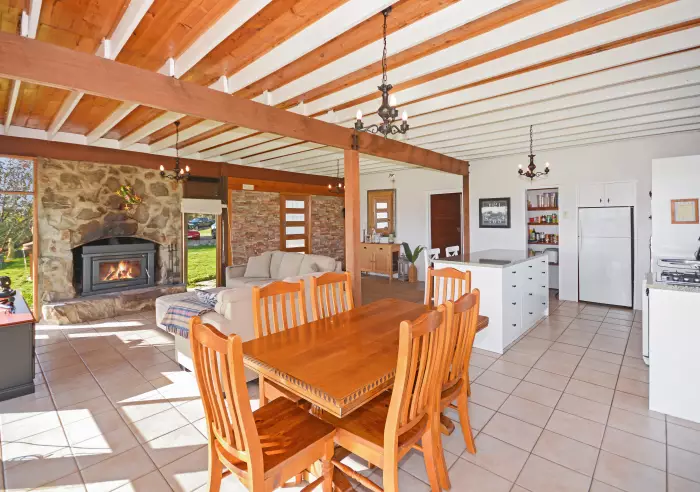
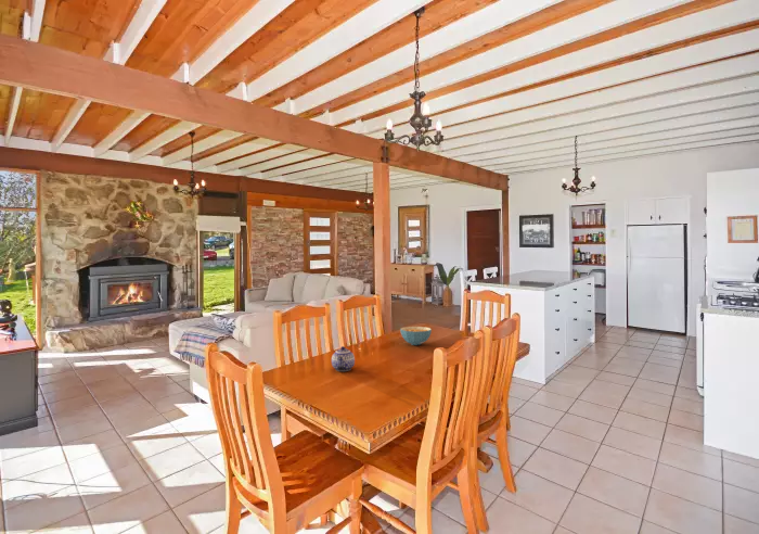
+ teapot (343, 357)
+ cereal bowl (415, 336)
